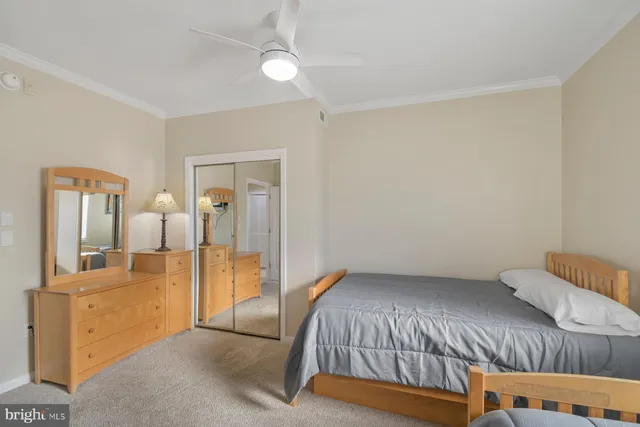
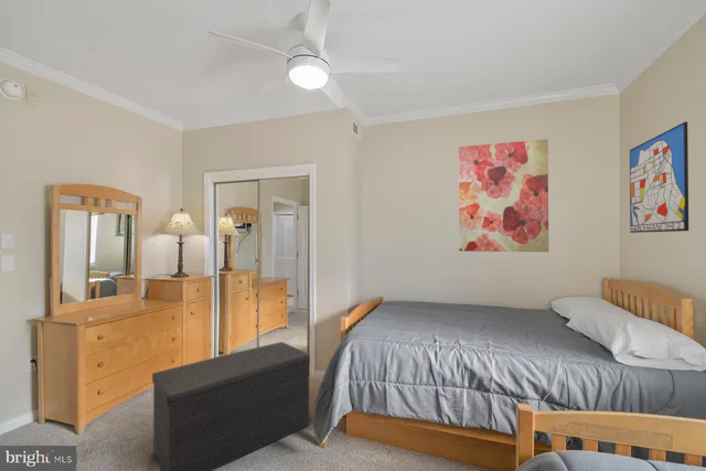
+ wall art (654, 184)
+ wall art (501, 196)
+ bench (236, 399)
